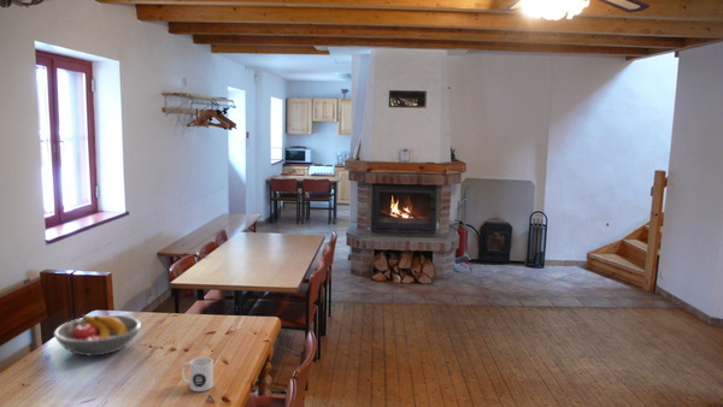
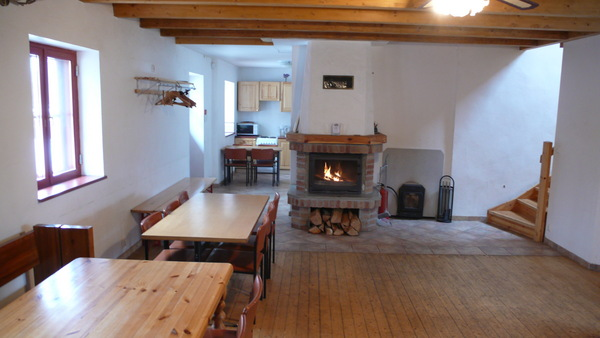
- fruit bowl (99, 335)
- mug (196, 373)
